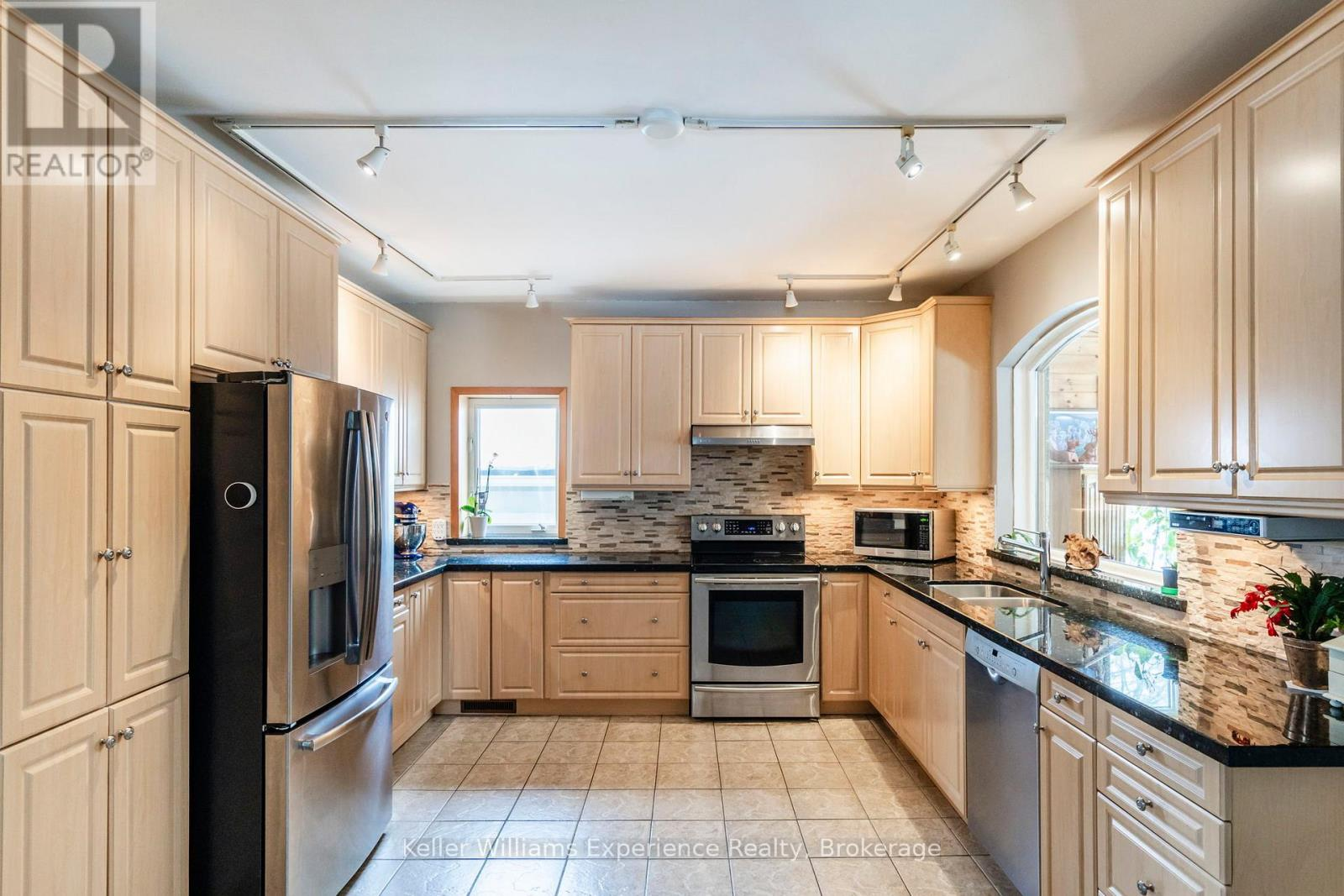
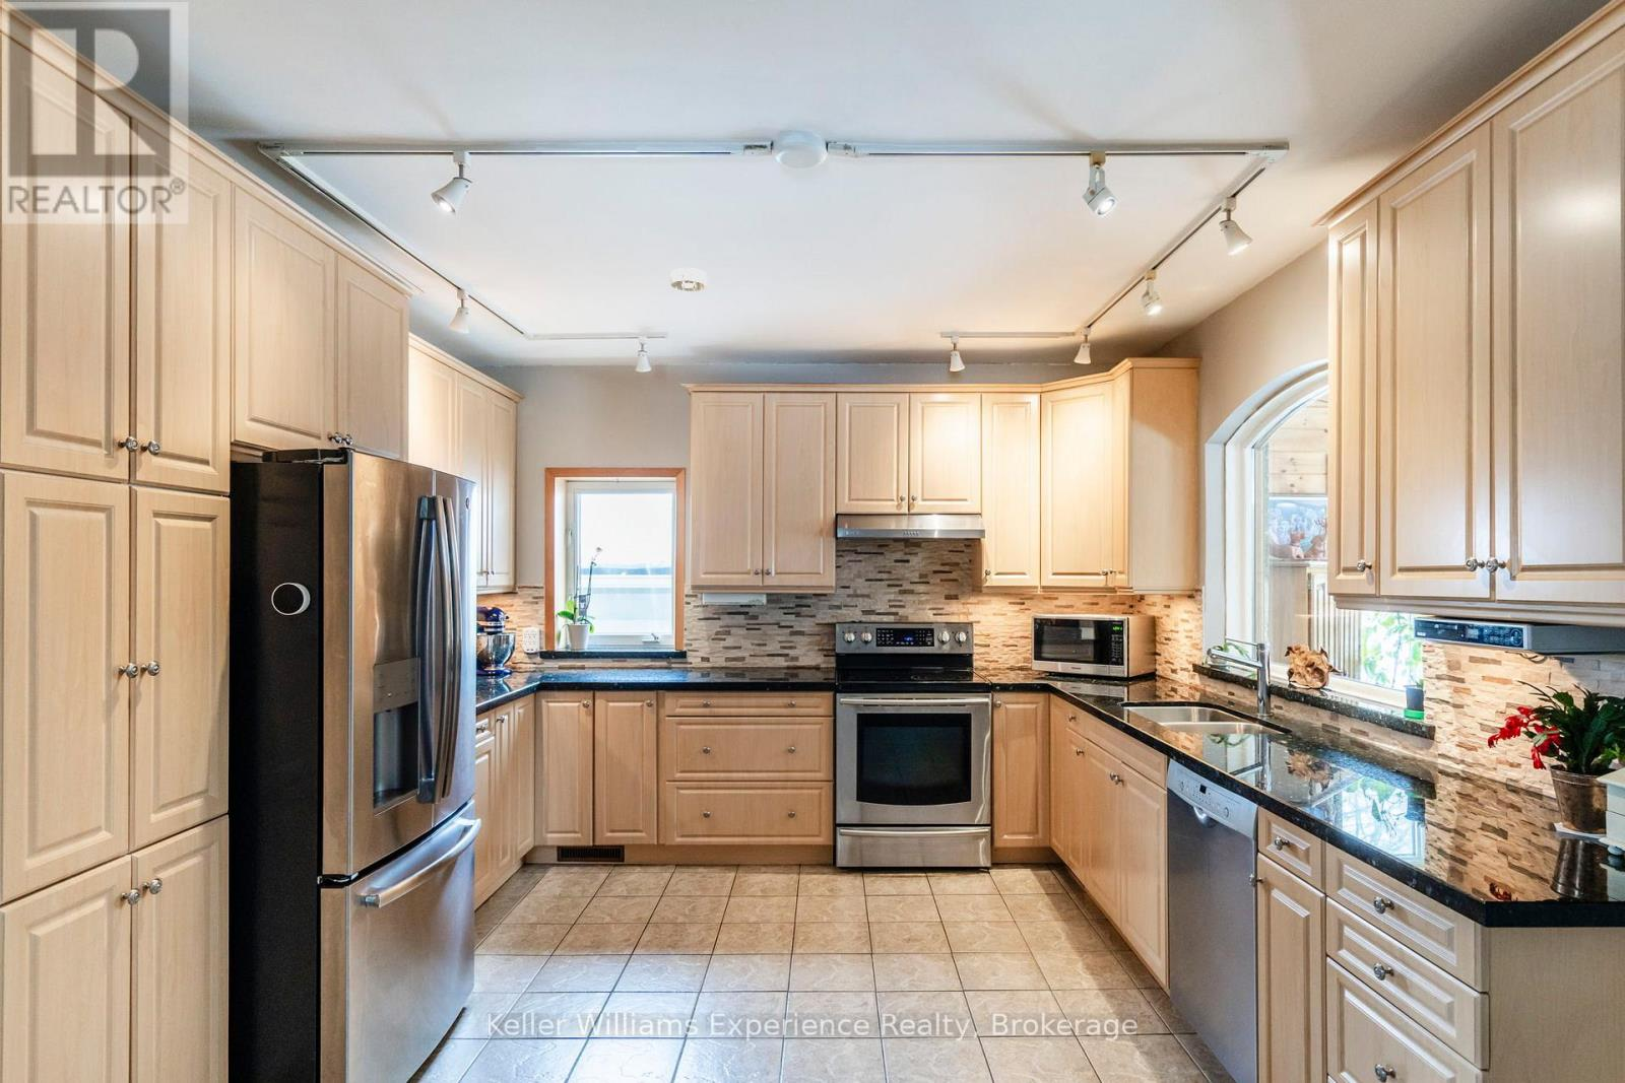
+ smoke detector (689, 278)
